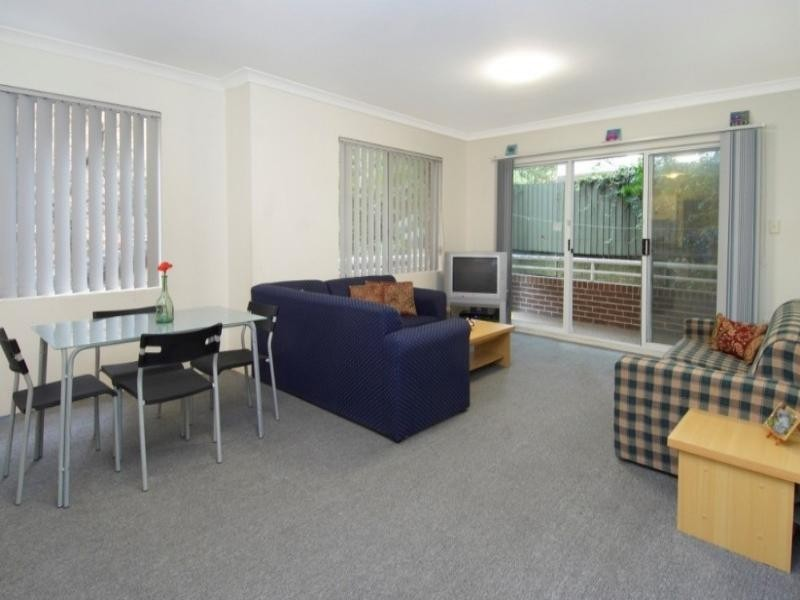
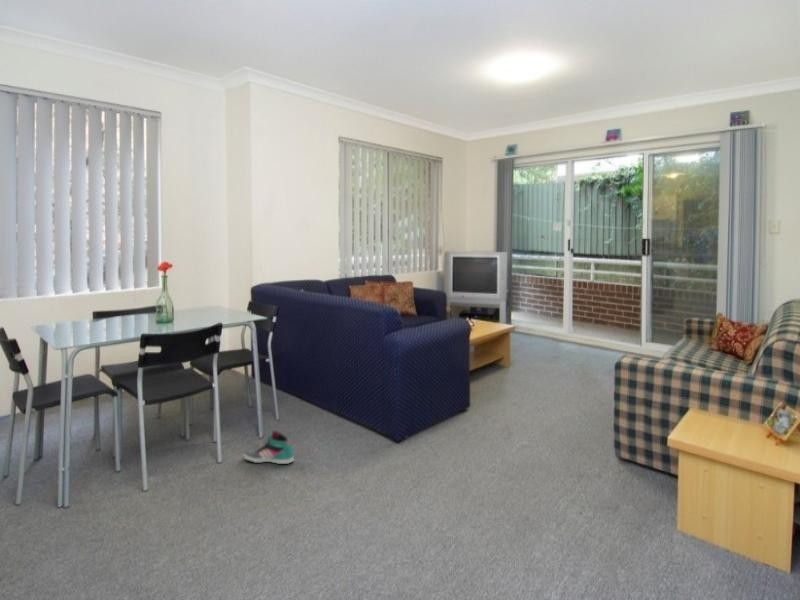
+ sneaker (268, 445)
